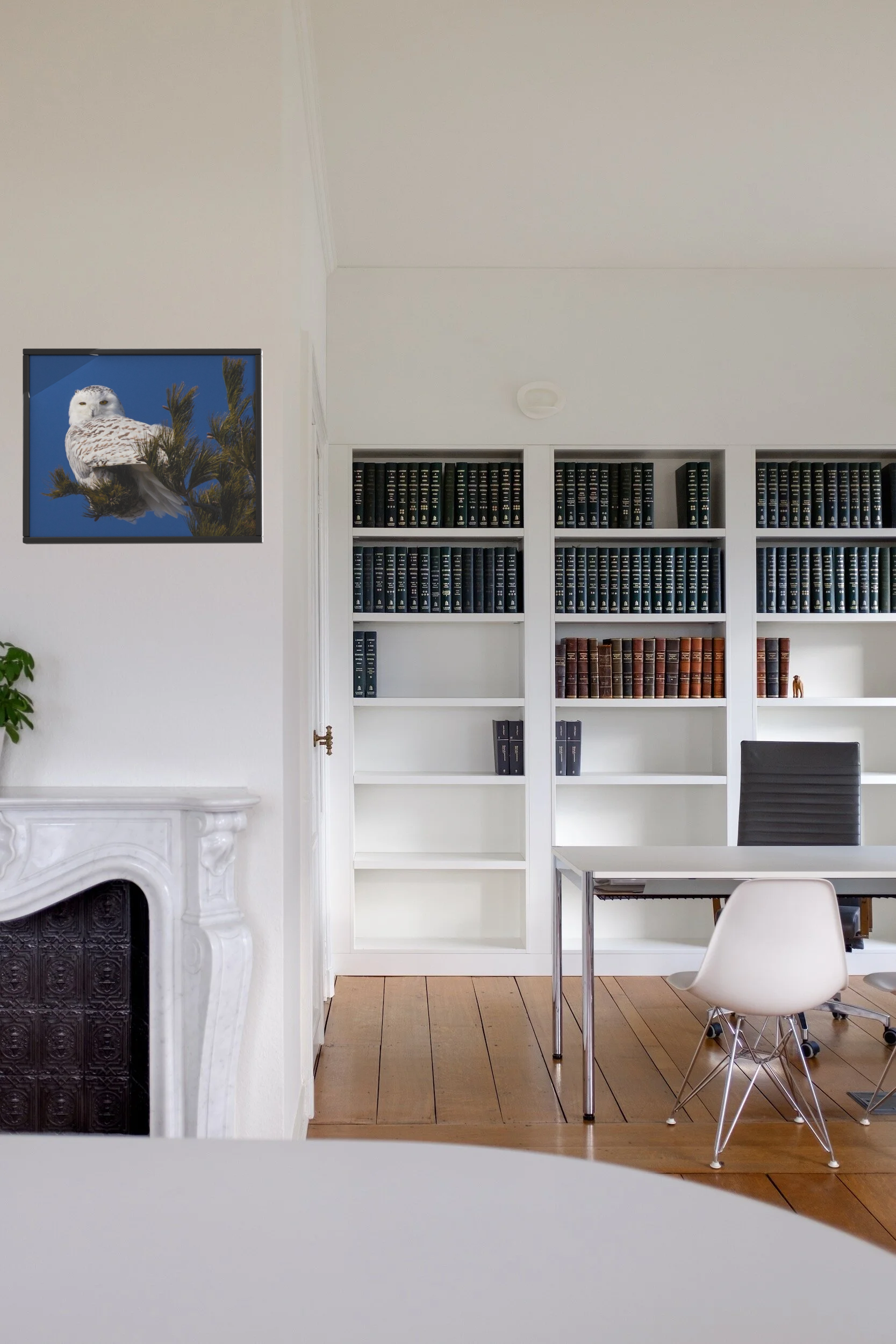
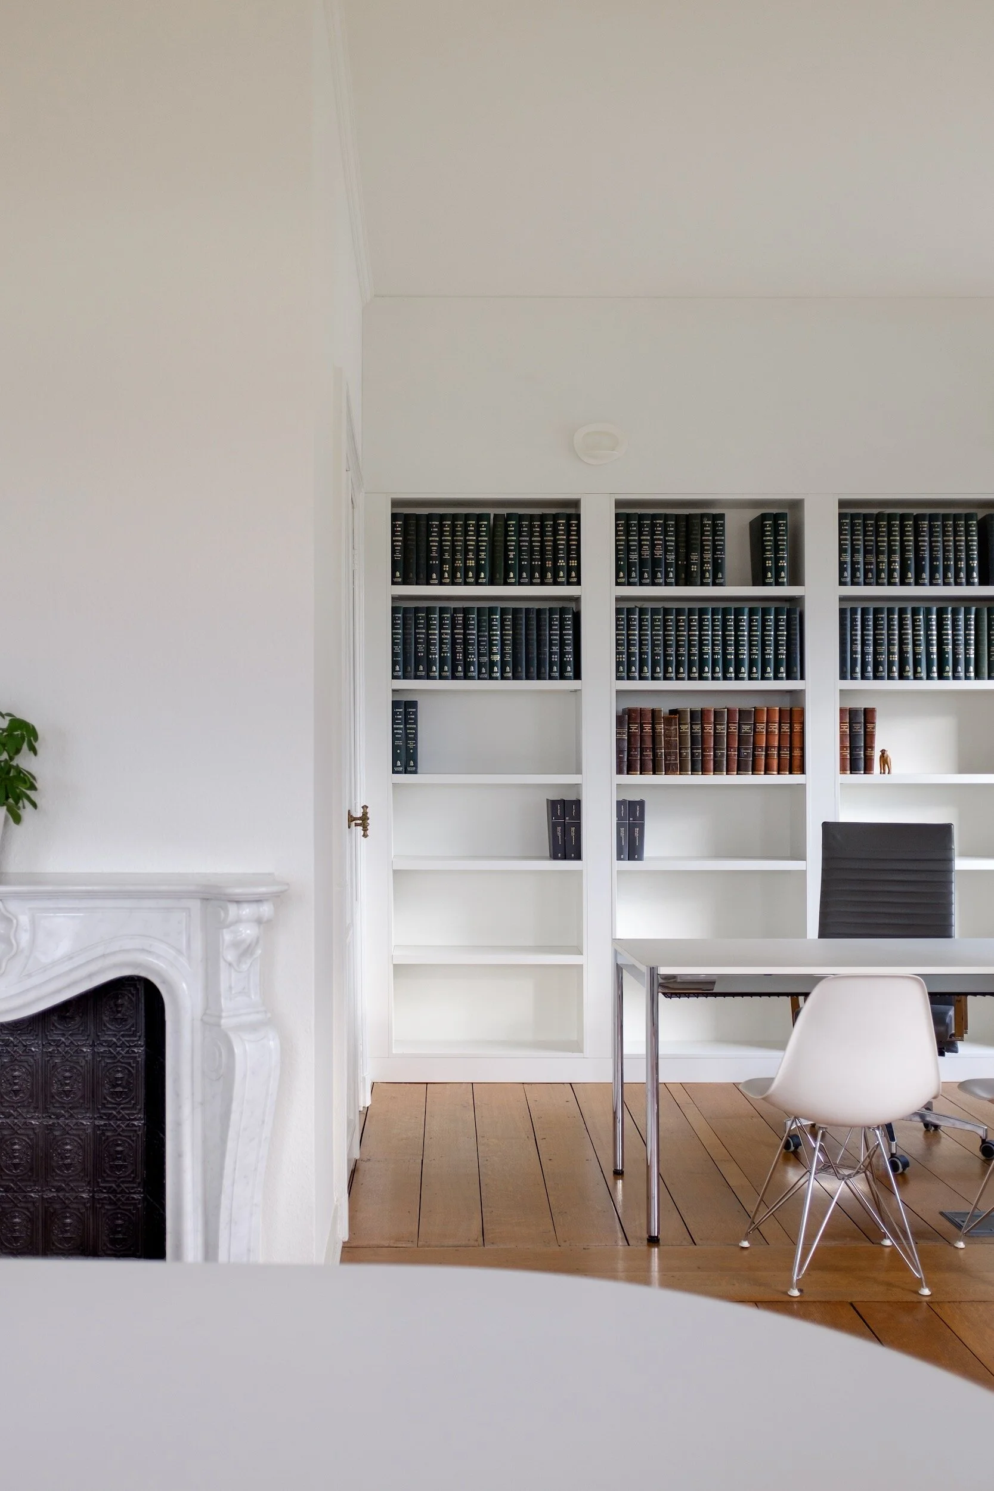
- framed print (143, 446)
